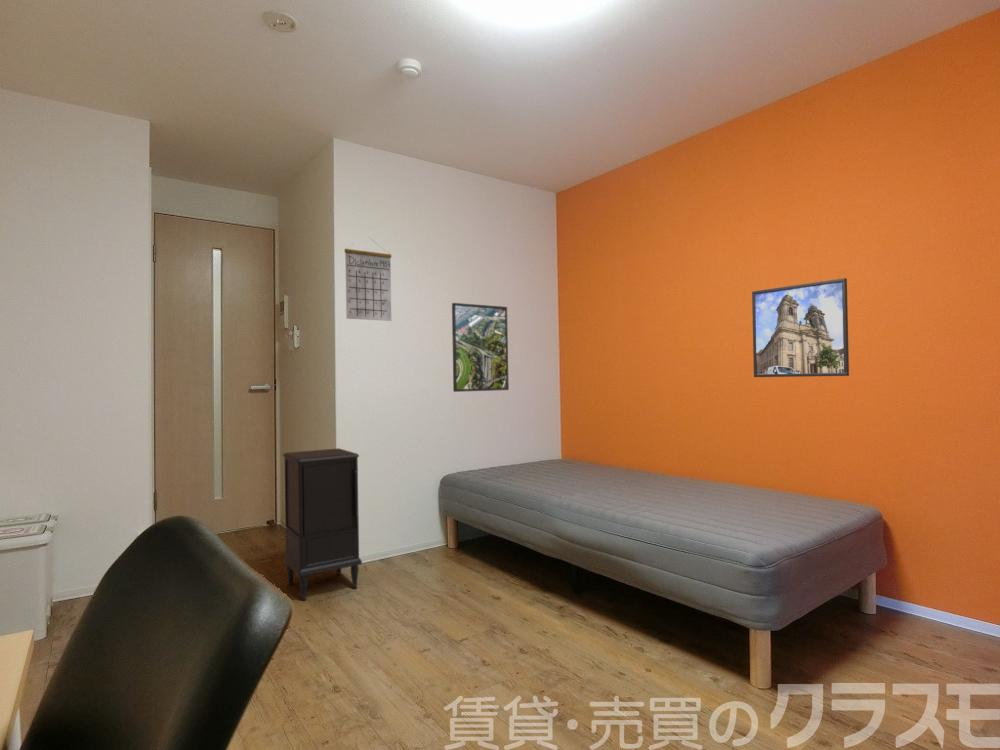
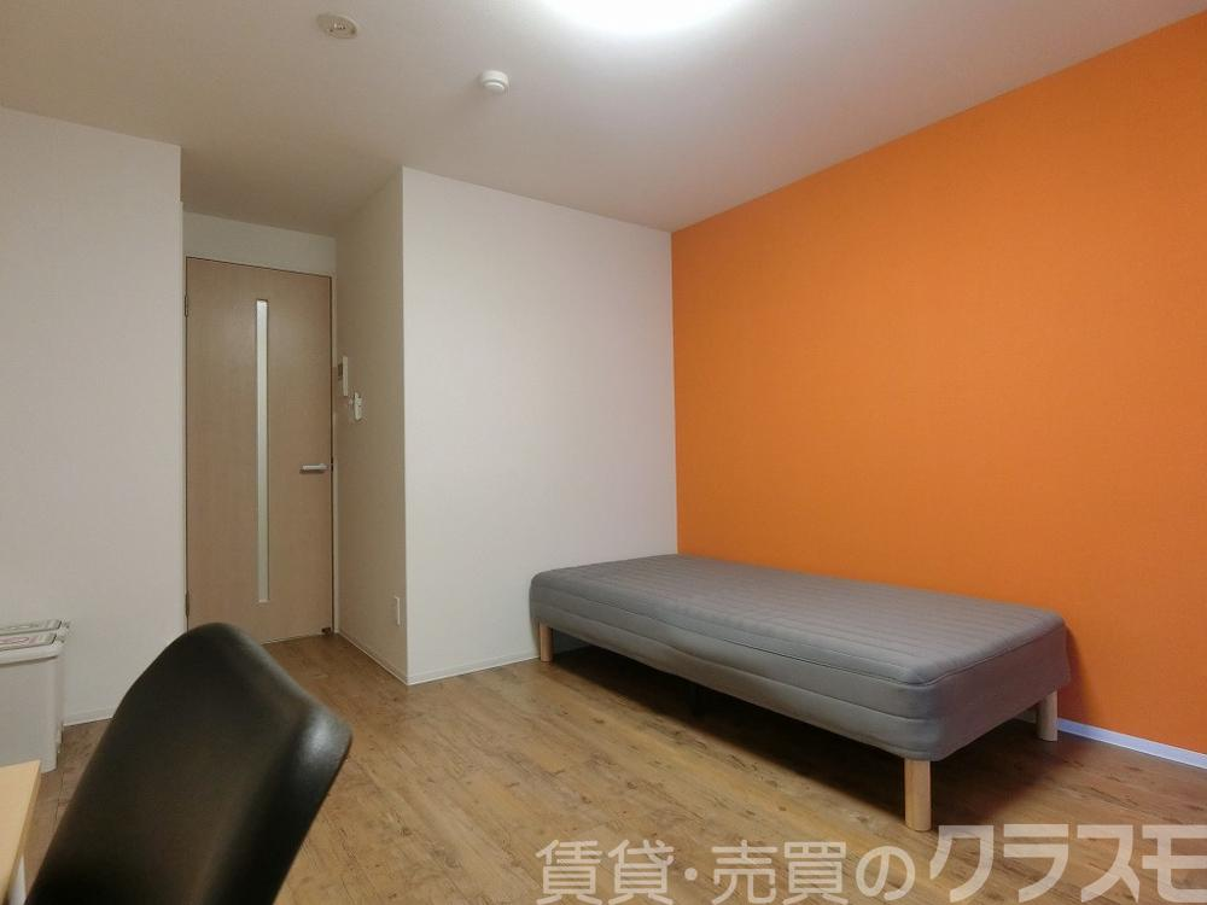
- nightstand (321, 519)
- calendar (368, 277)
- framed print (797, 330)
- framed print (481, 347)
